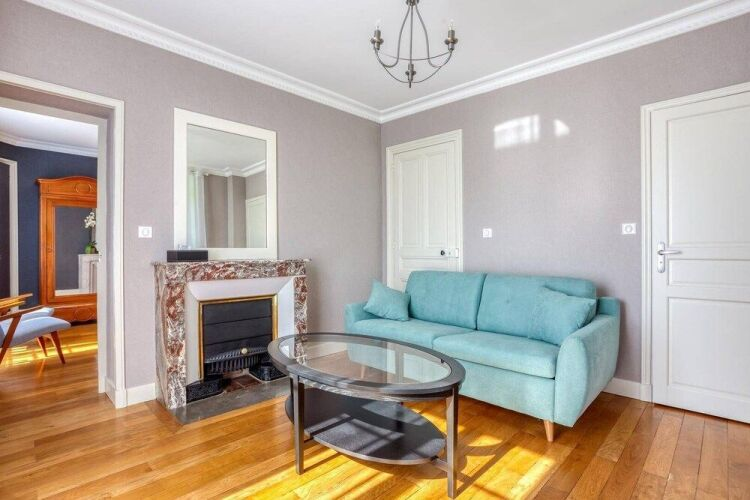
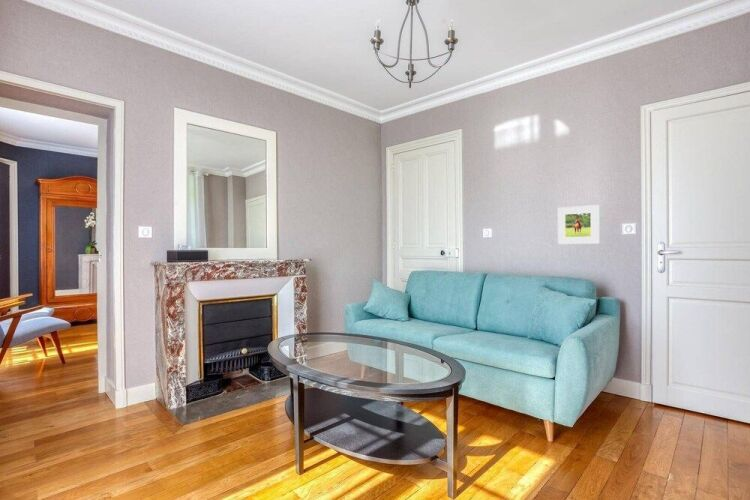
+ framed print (577, 225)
